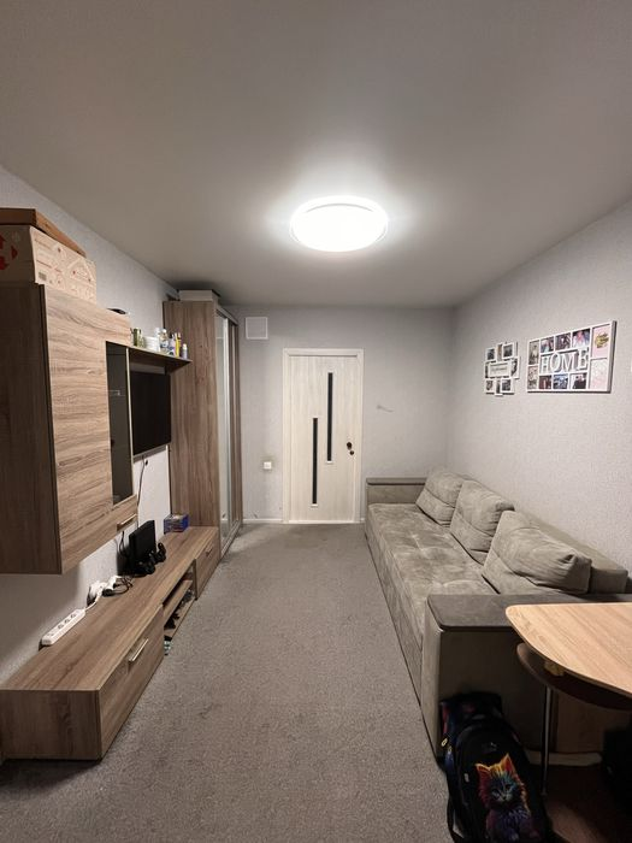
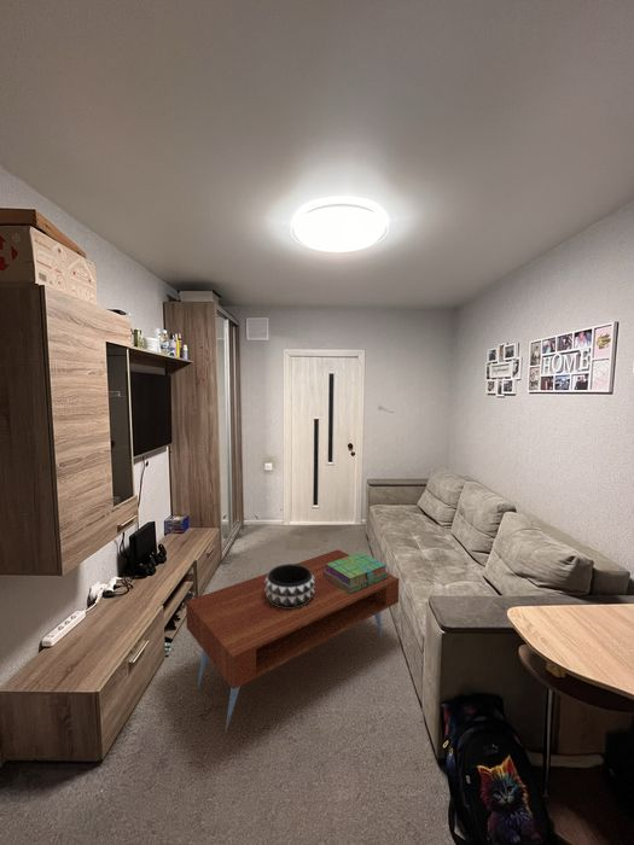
+ coffee table (298, 625)
+ stack of books (355, 570)
+ decorative bowl (290, 584)
